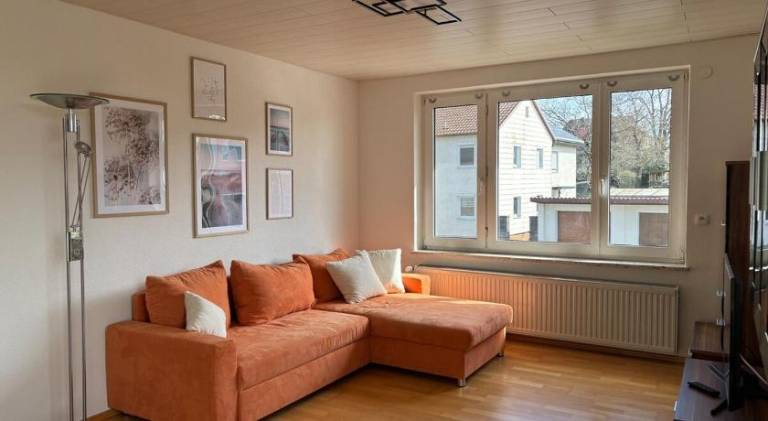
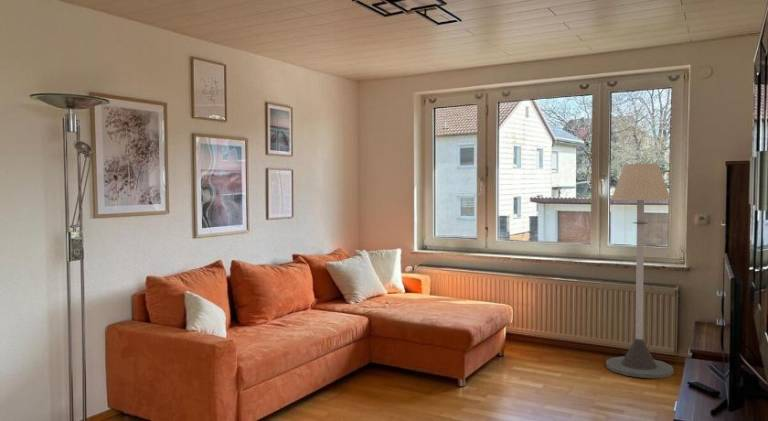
+ floor lamp (639, 266)
